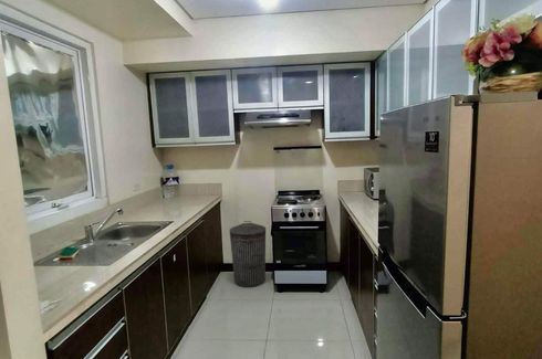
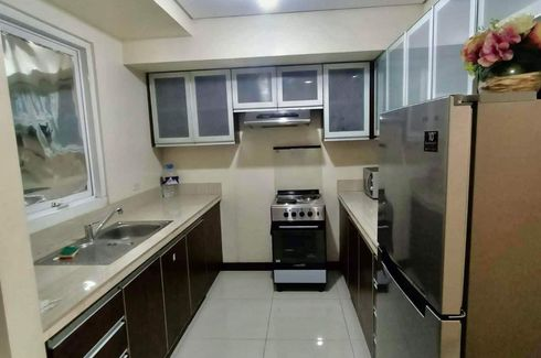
- trash can (248, 251)
